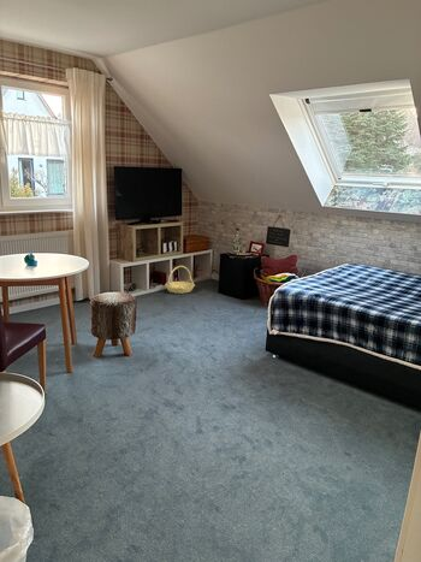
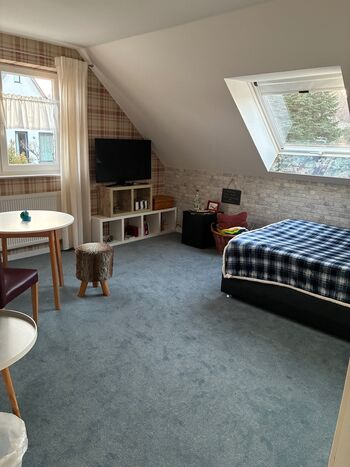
- basket (179, 282)
